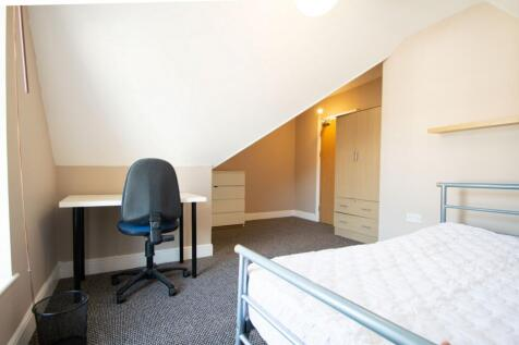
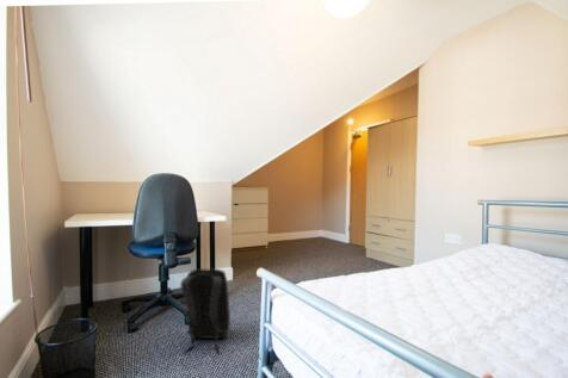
+ backpack (206, 304)
